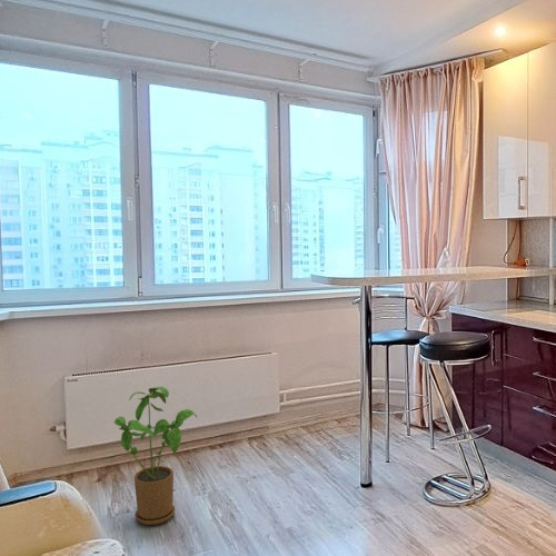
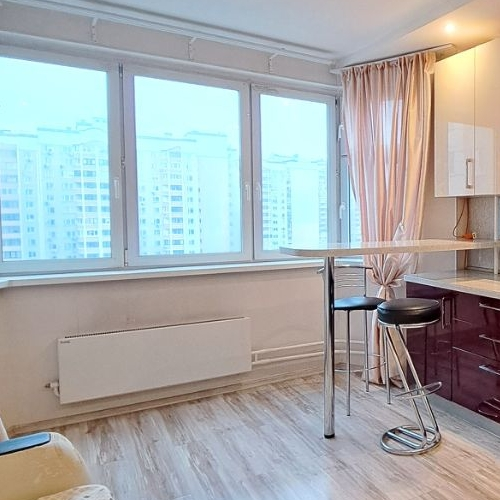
- house plant (158, 453)
